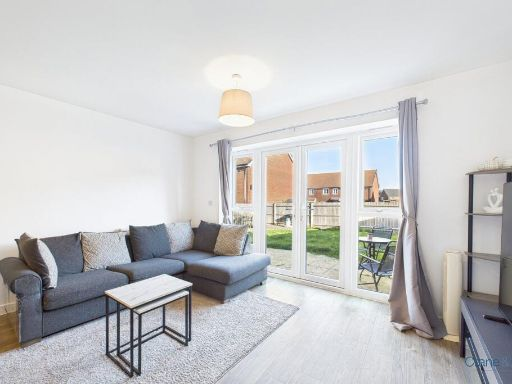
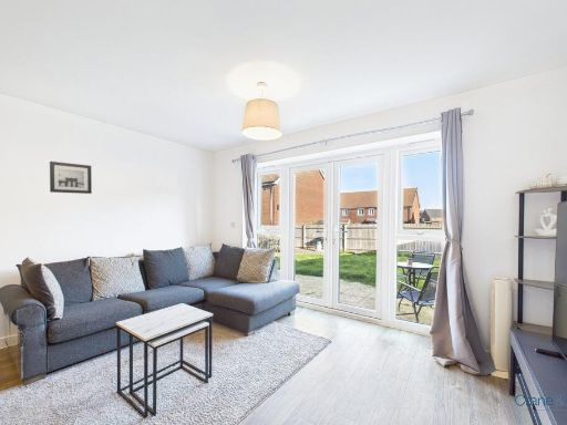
+ wall art (71, 178)
